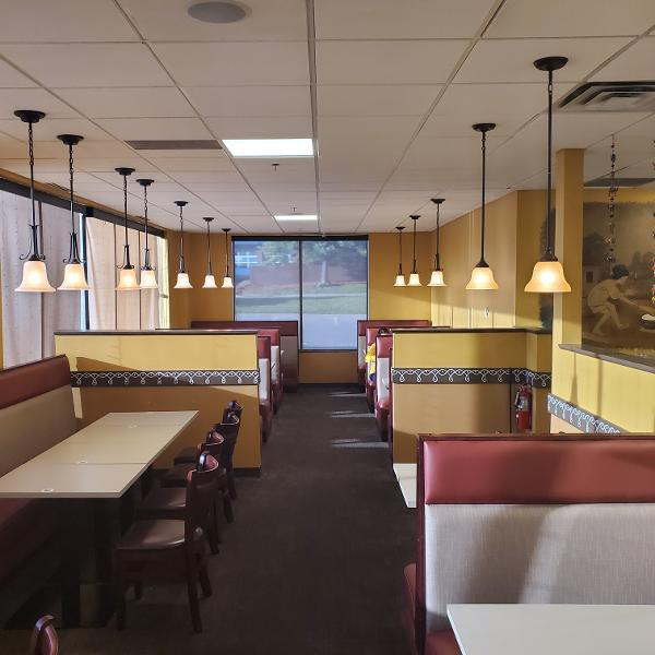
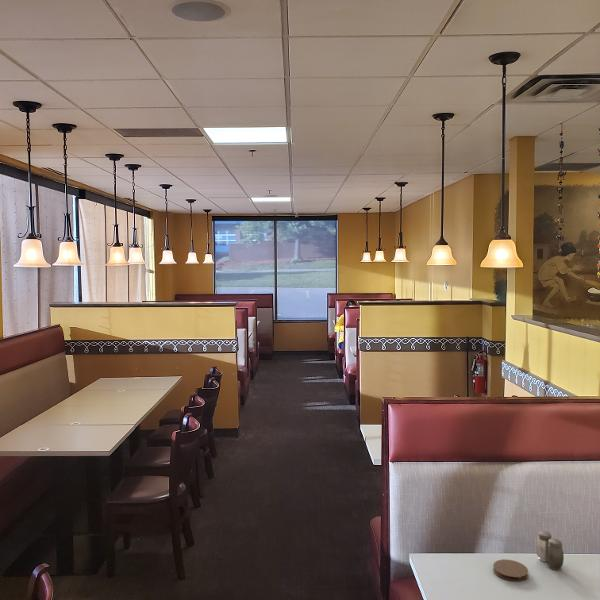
+ coaster (510, 570)
+ salt and pepper shaker (549, 549)
